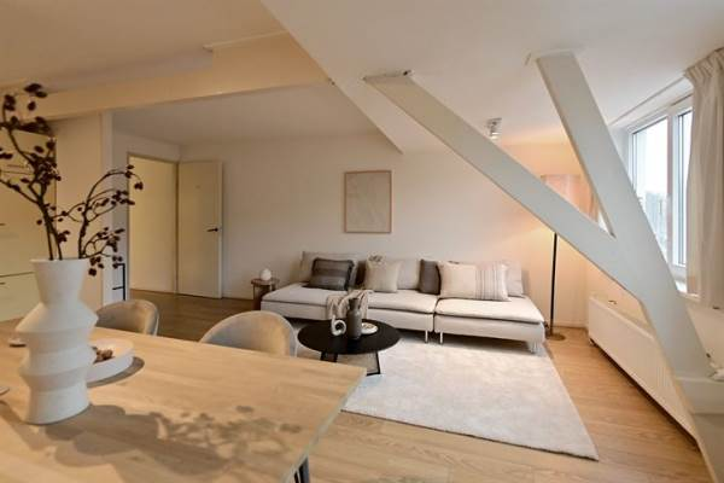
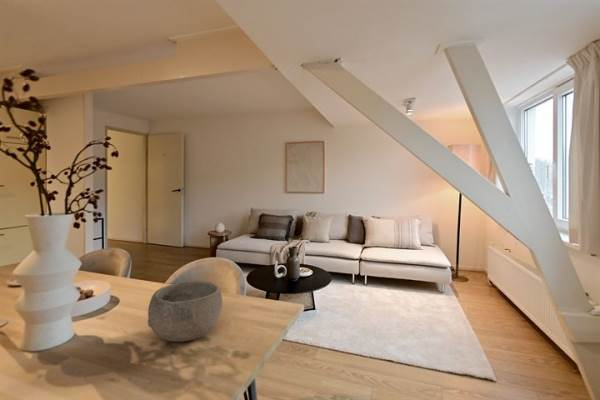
+ bowl (186, 312)
